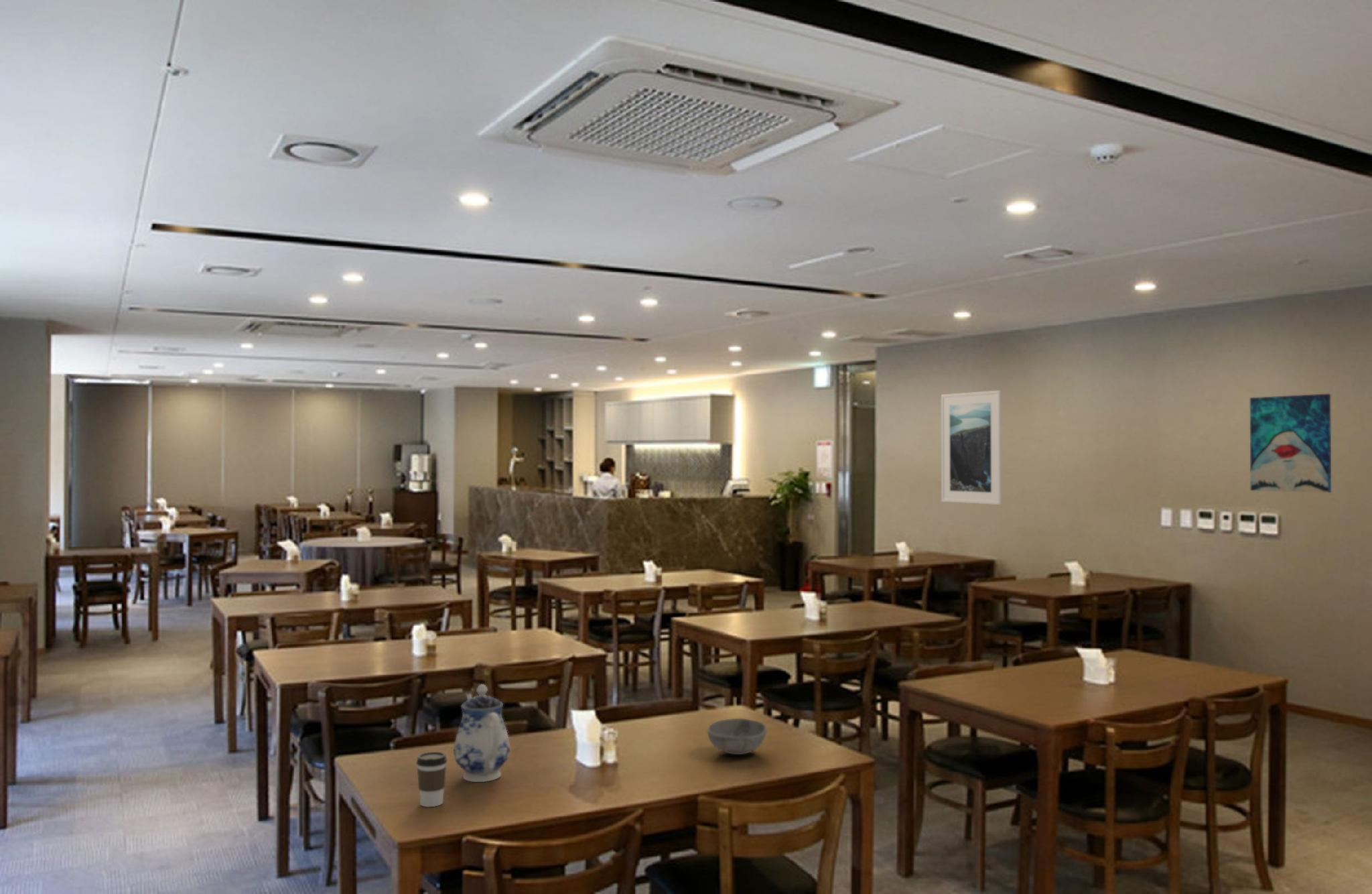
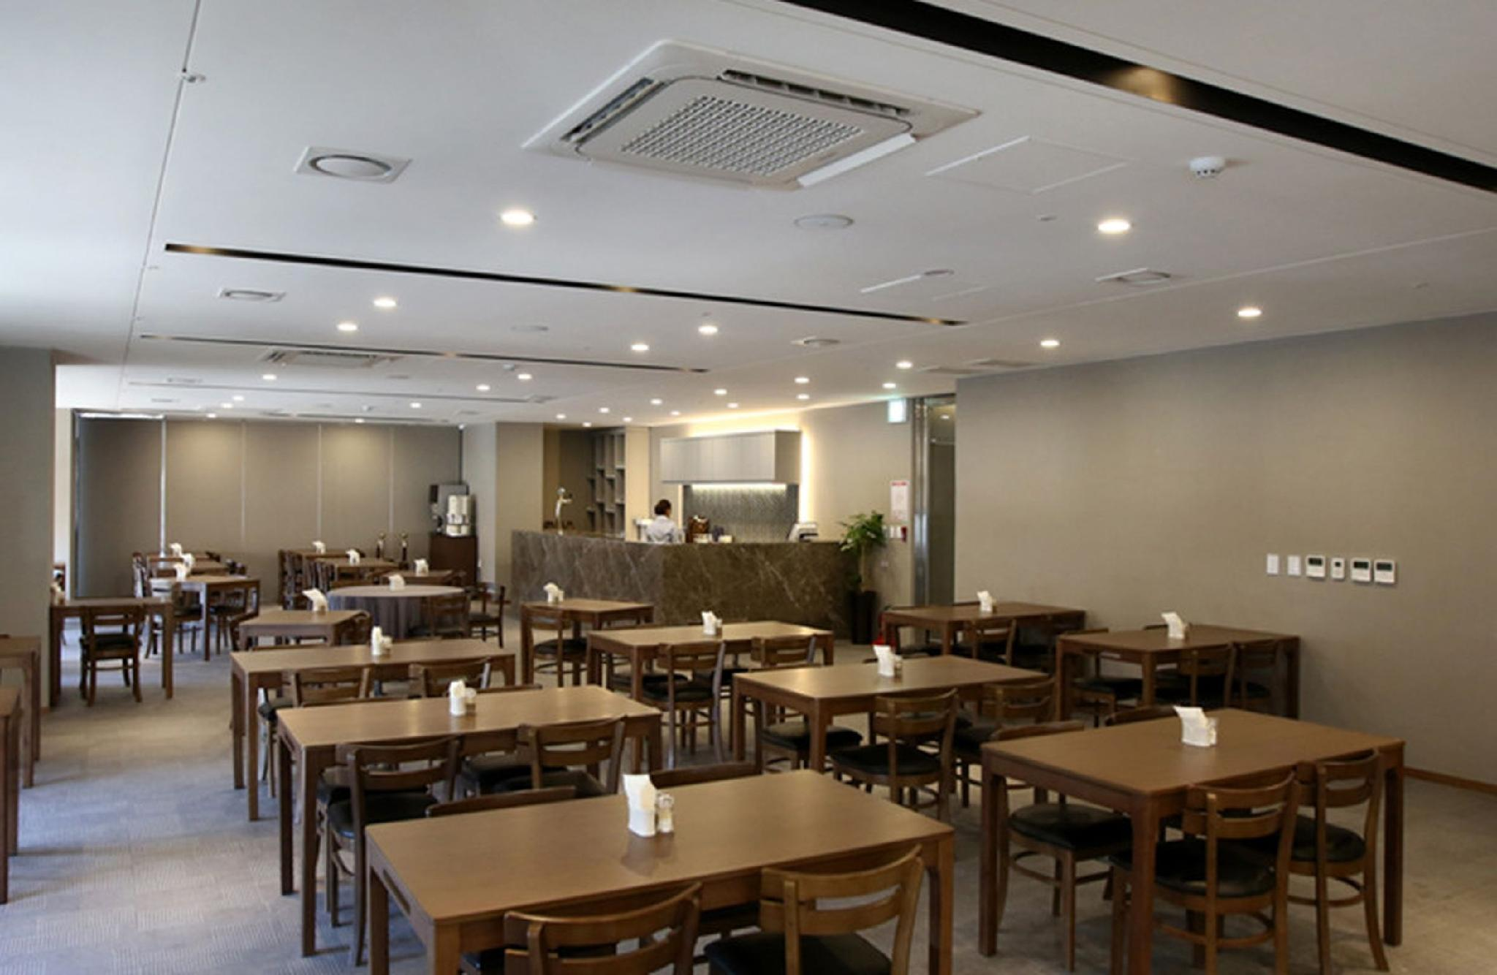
- bowl (737, 739)
- coffee cup (431, 779)
- teapot (482, 730)
- wall art (1289, 444)
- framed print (970, 448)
